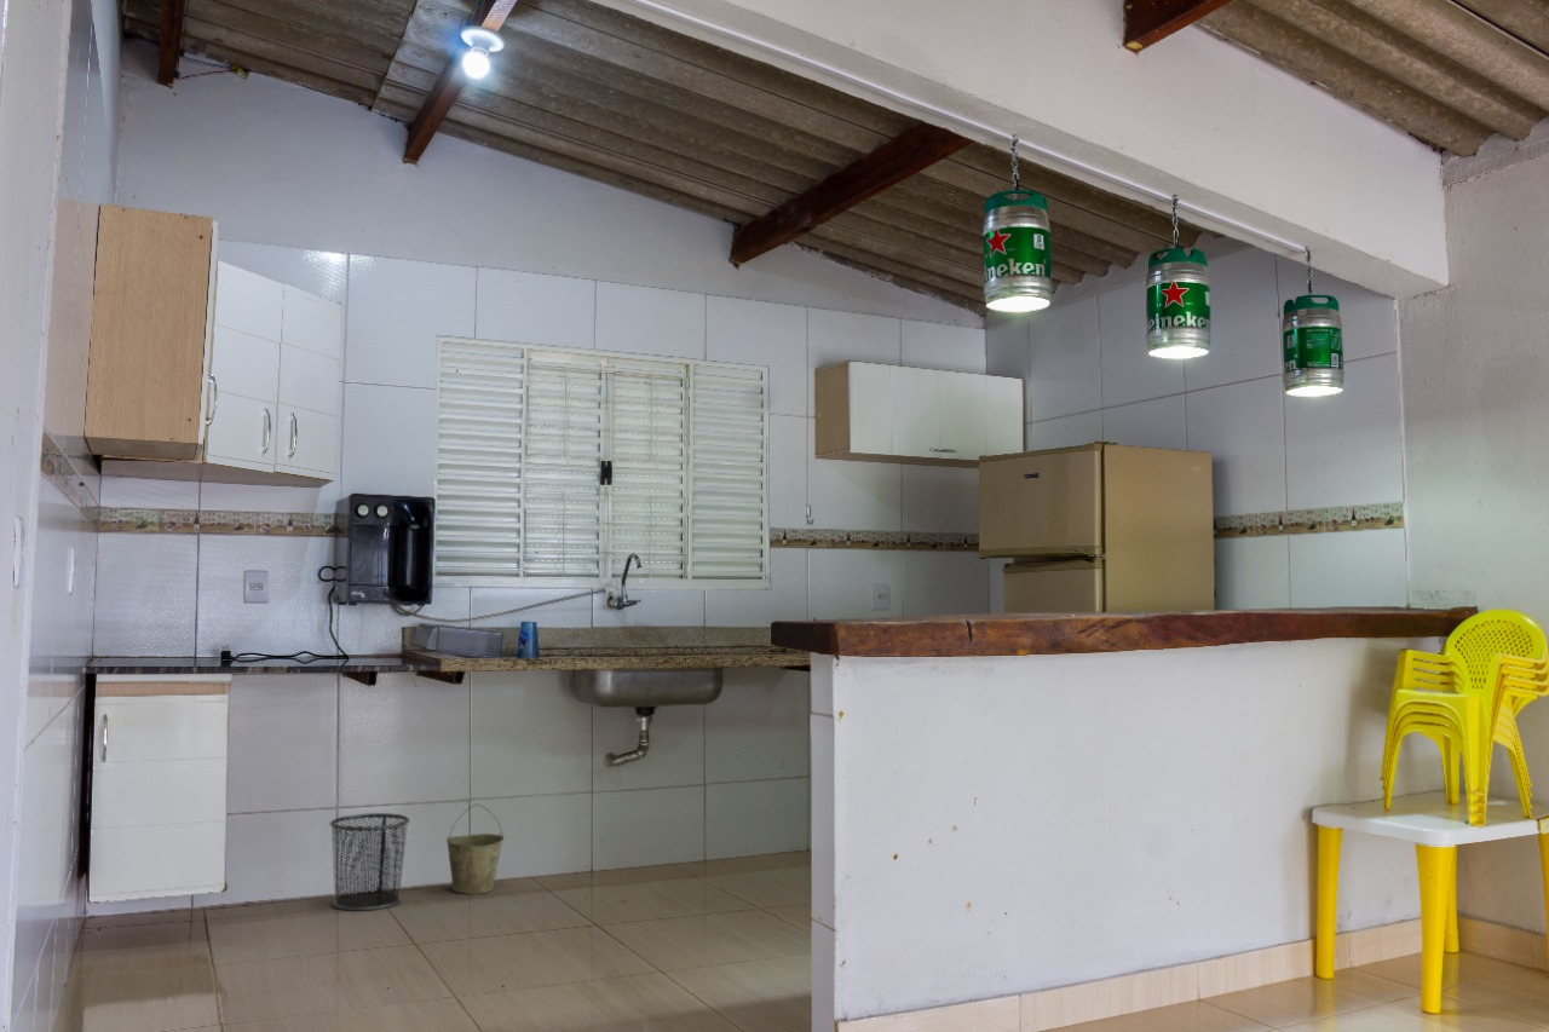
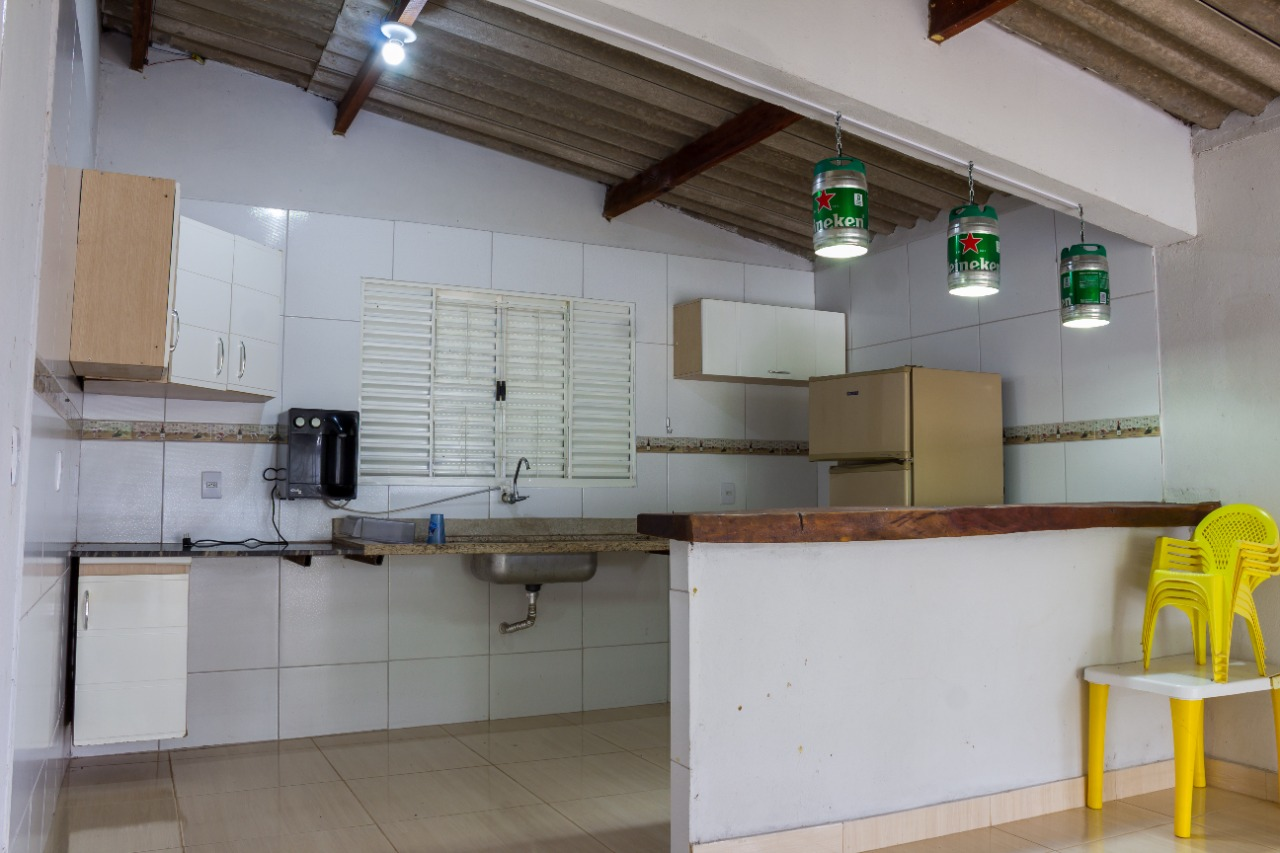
- bucket (474, 846)
- waste bin (368, 860)
